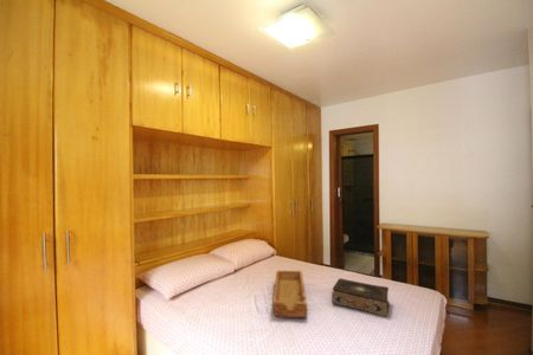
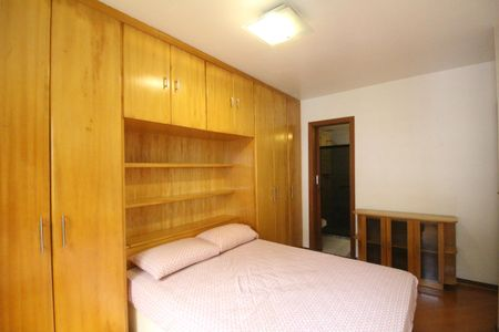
- tray (289, 291)
- book (360, 295)
